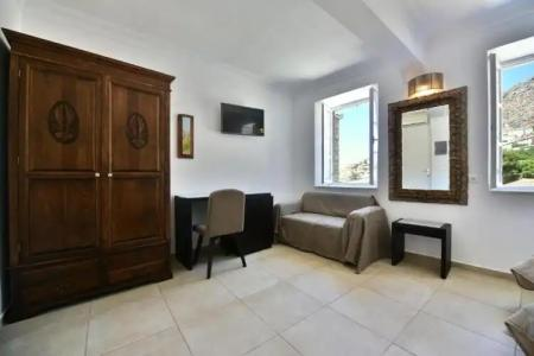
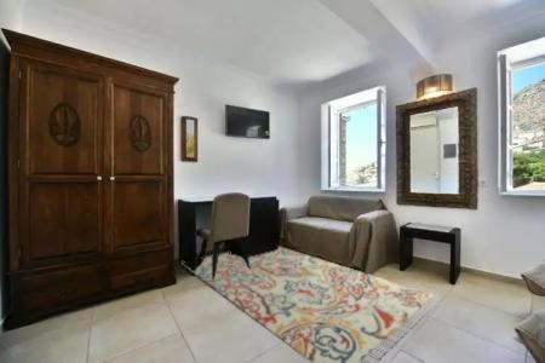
+ rug (286, 276)
